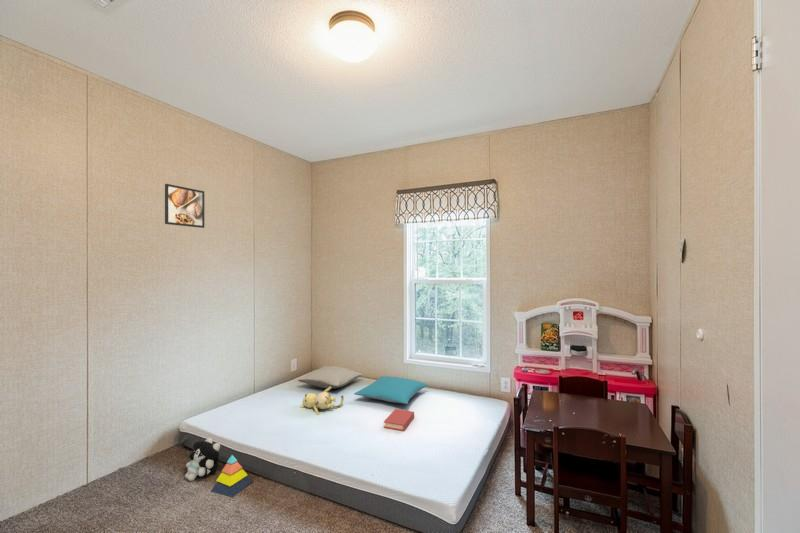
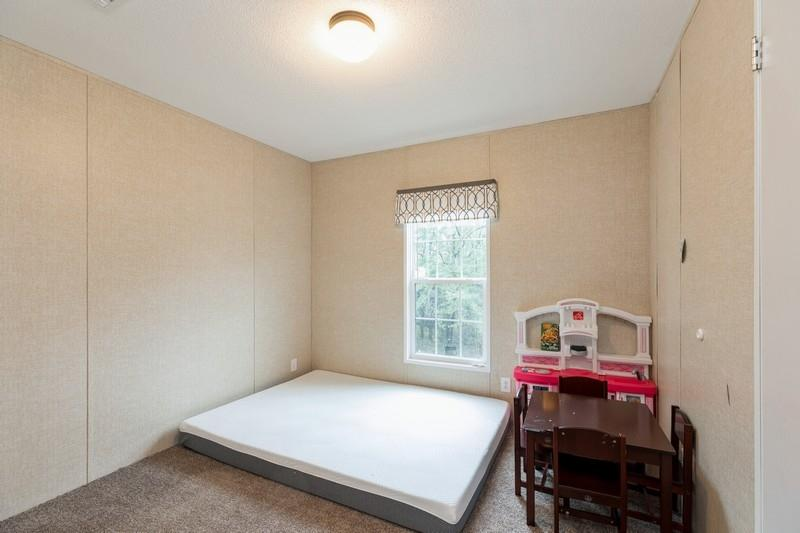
- stacking toy (232, 470)
- plush toy (203, 459)
- book (399, 419)
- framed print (185, 206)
- pillow (331, 376)
- teddy bear (319, 398)
- pillow (392, 389)
